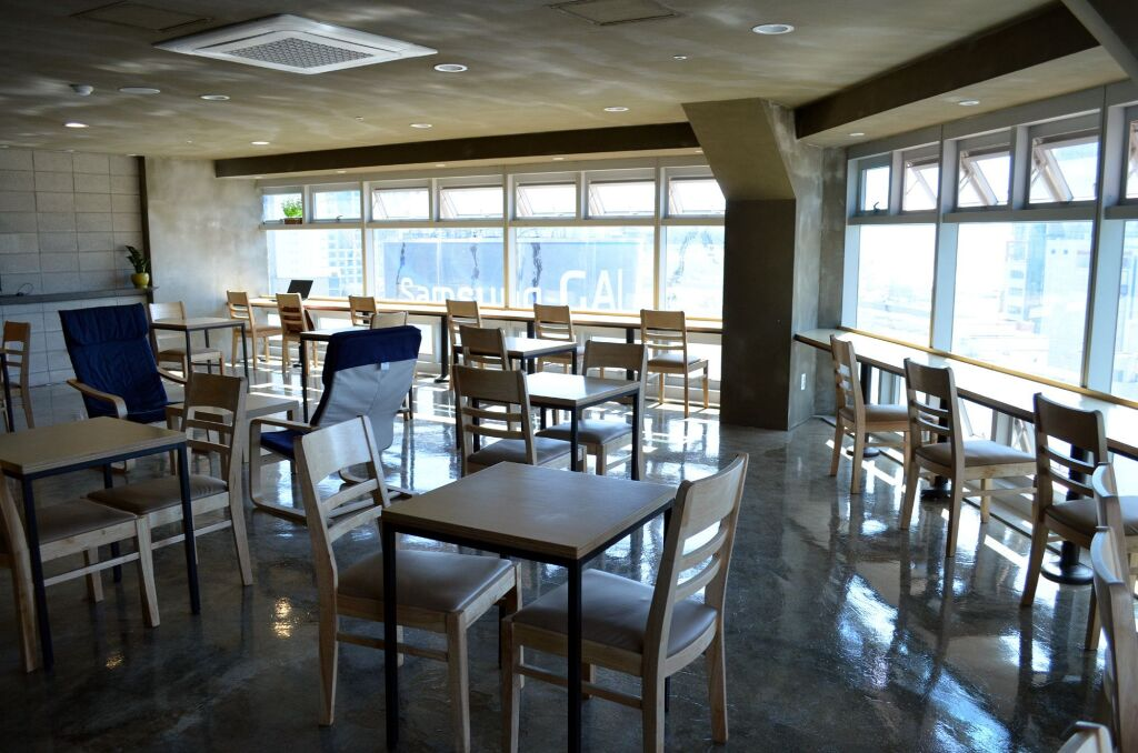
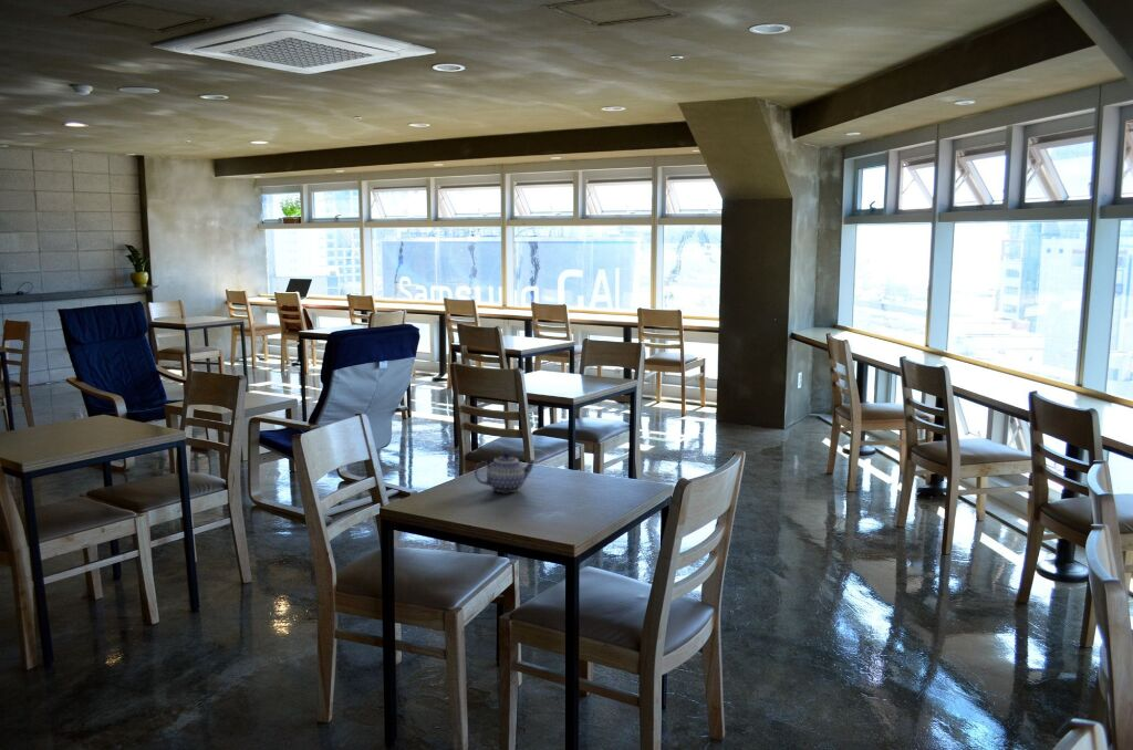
+ teapot (506, 471)
